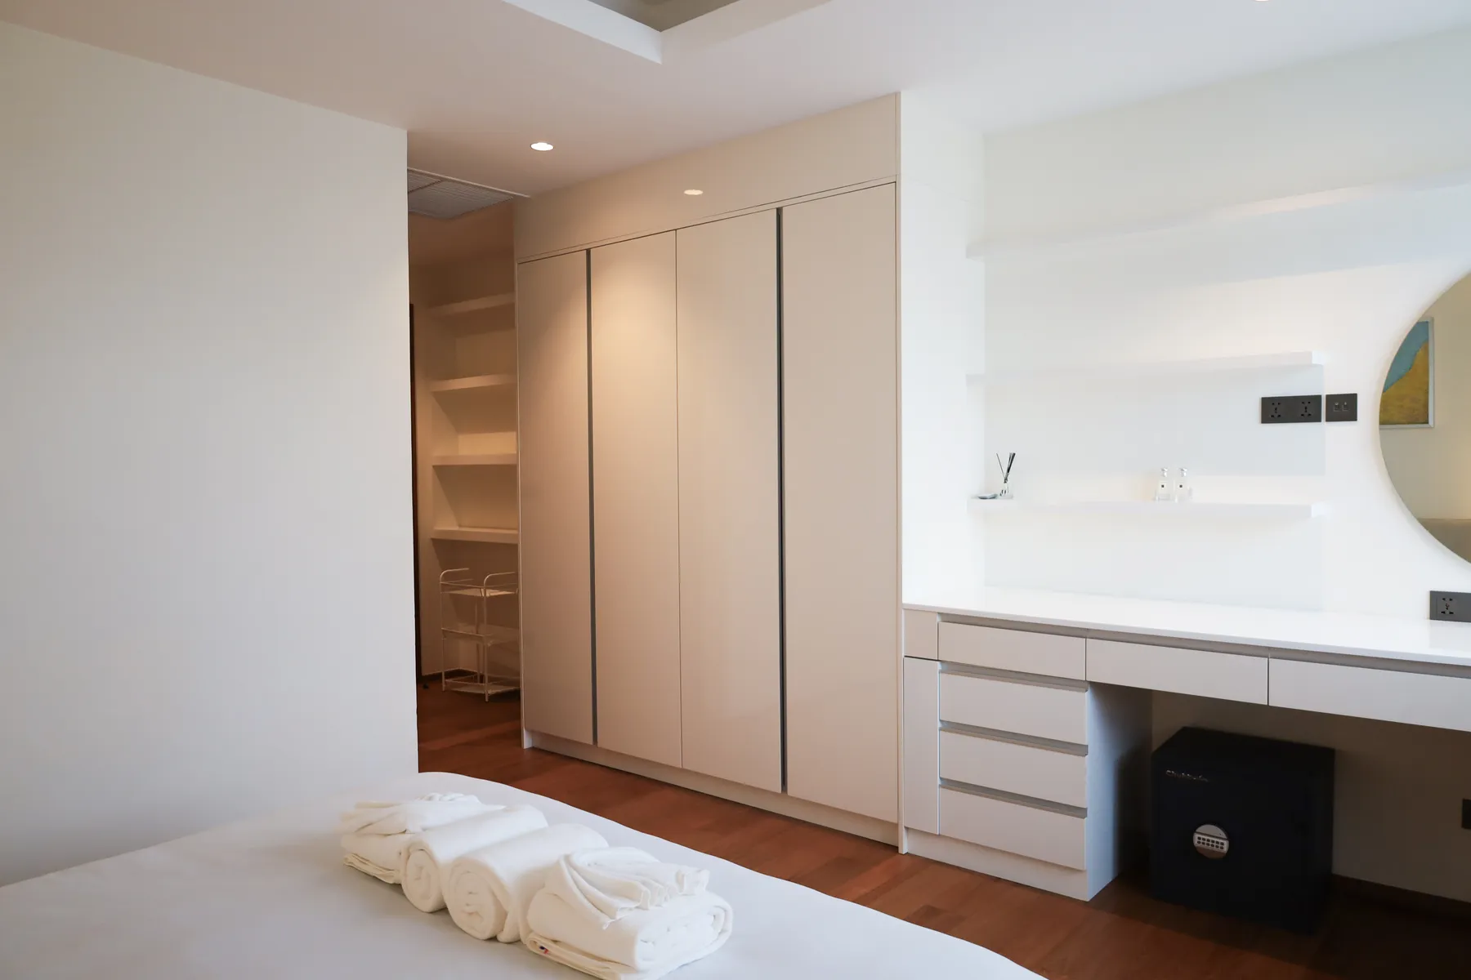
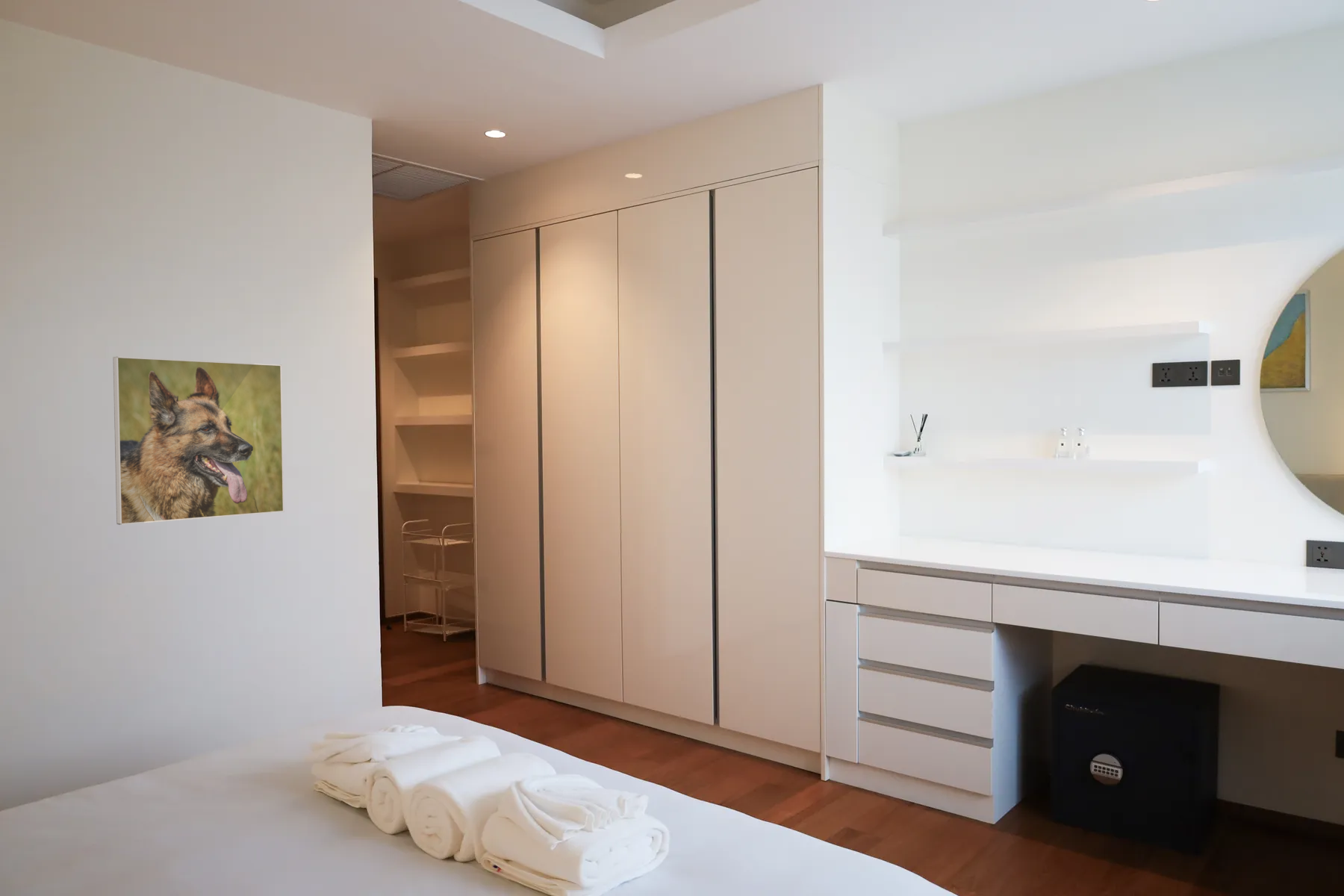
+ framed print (204, 439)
